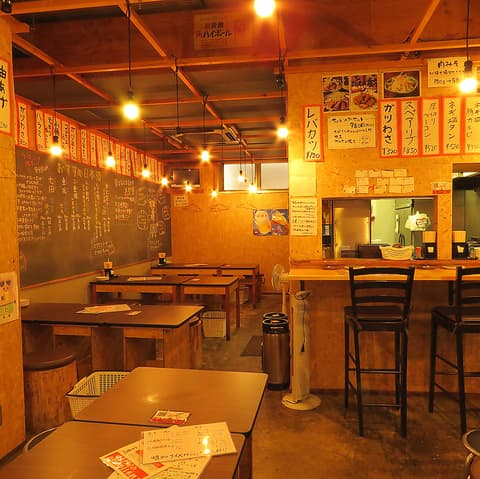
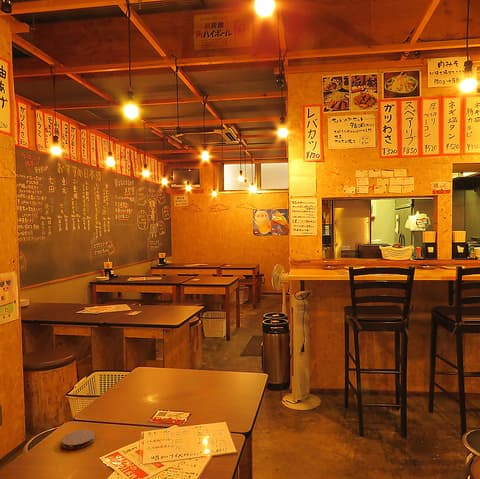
+ coaster (78, 439)
